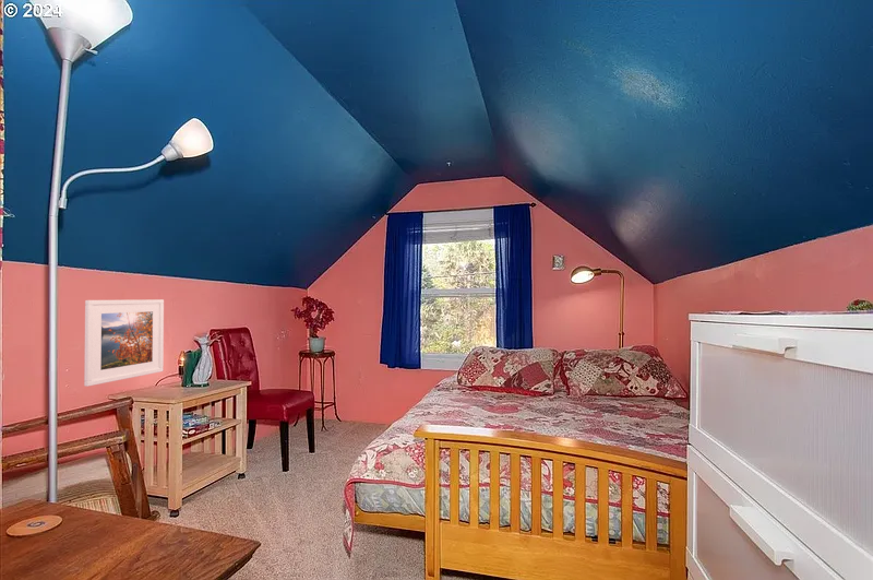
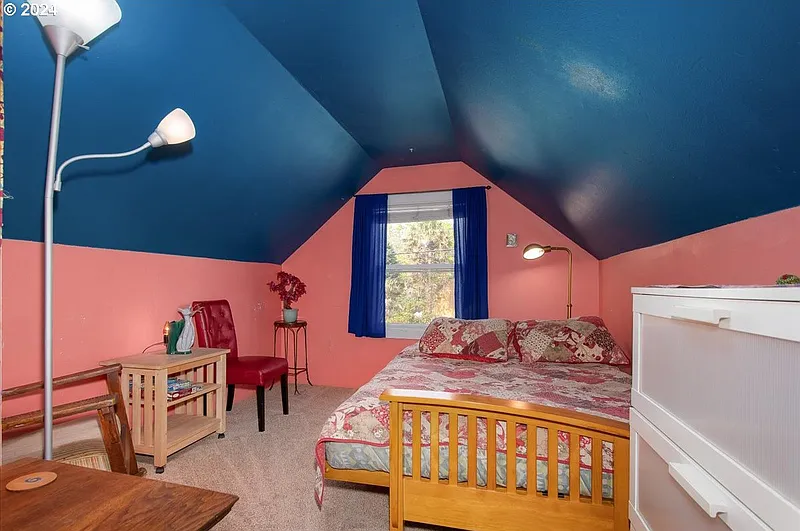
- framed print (127, 339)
